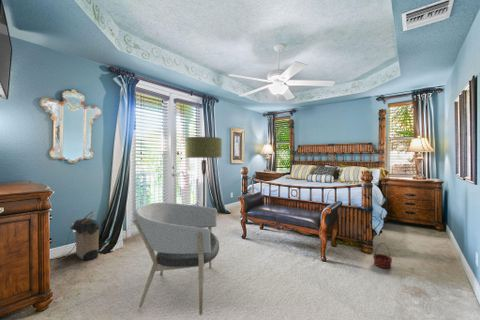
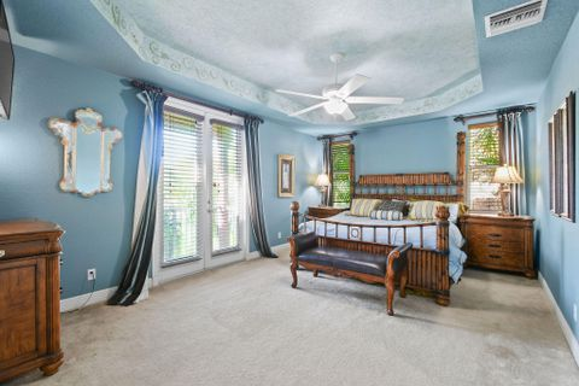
- laundry hamper (85, 233)
- armchair (179, 246)
- floor lamp (203, 180)
- basket (381, 254)
